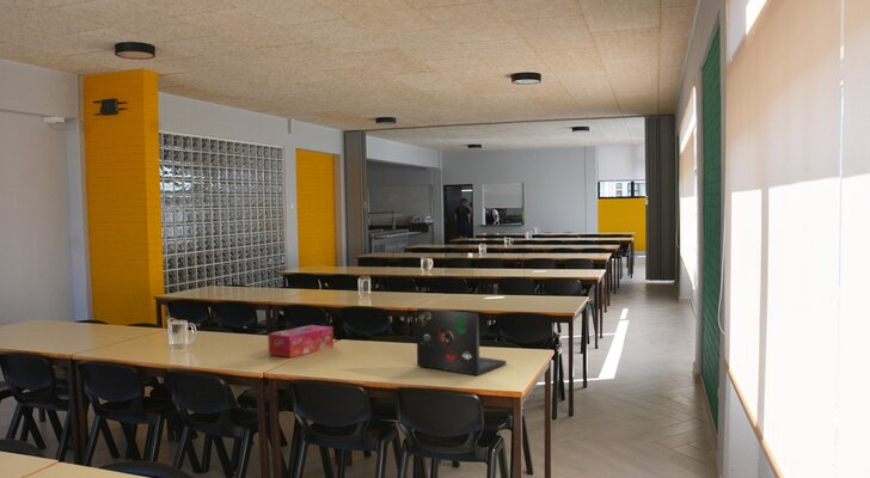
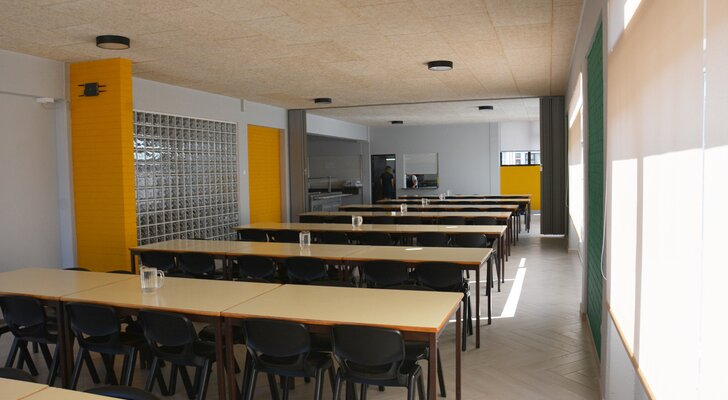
- tissue box (301, 339)
- laptop (461, 336)
